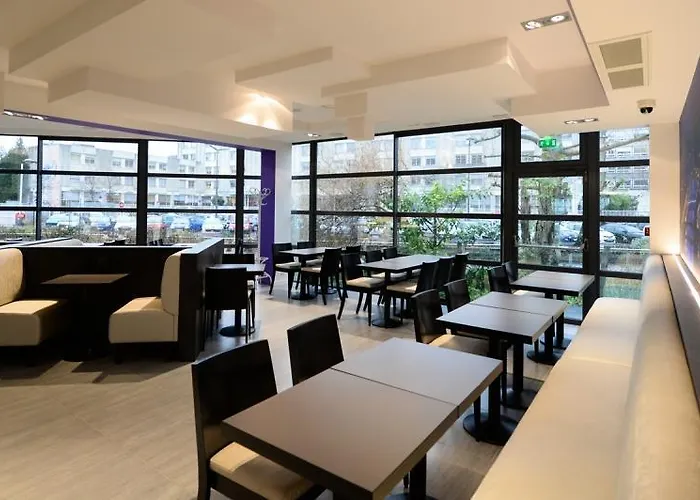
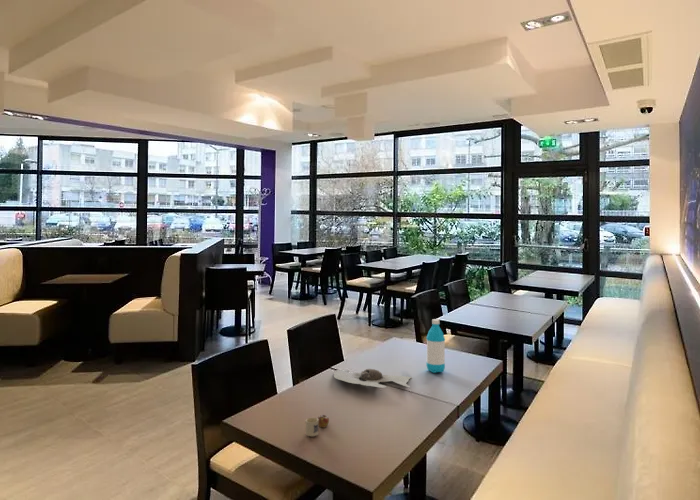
+ mug (317, 423)
+ water bottle (435, 345)
+ candle (373, 372)
